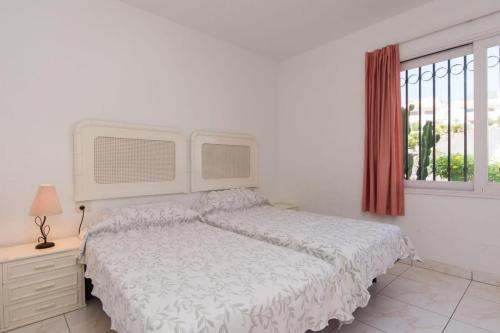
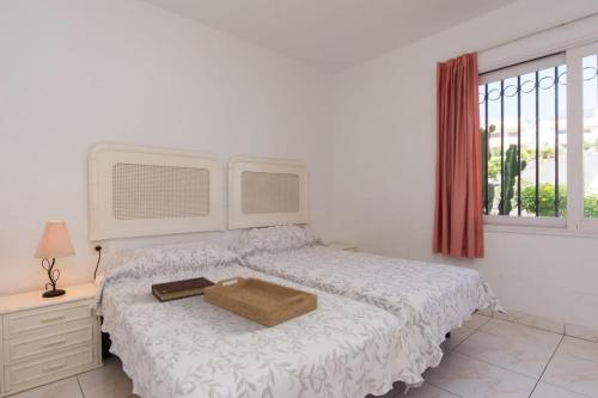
+ serving tray (258, 295)
+ book (183, 288)
